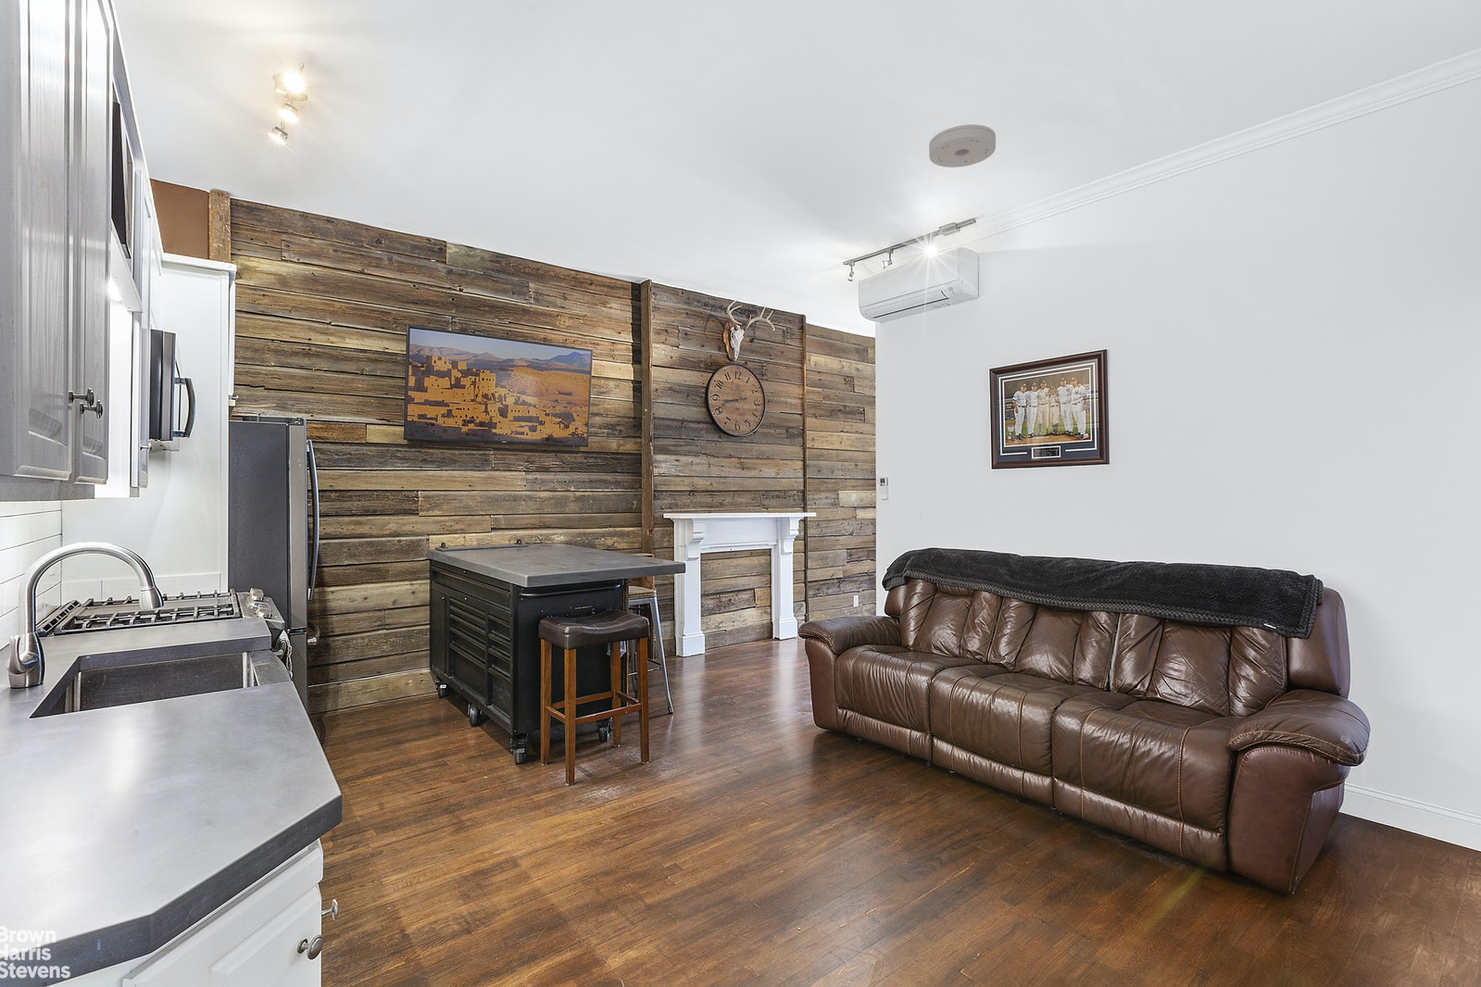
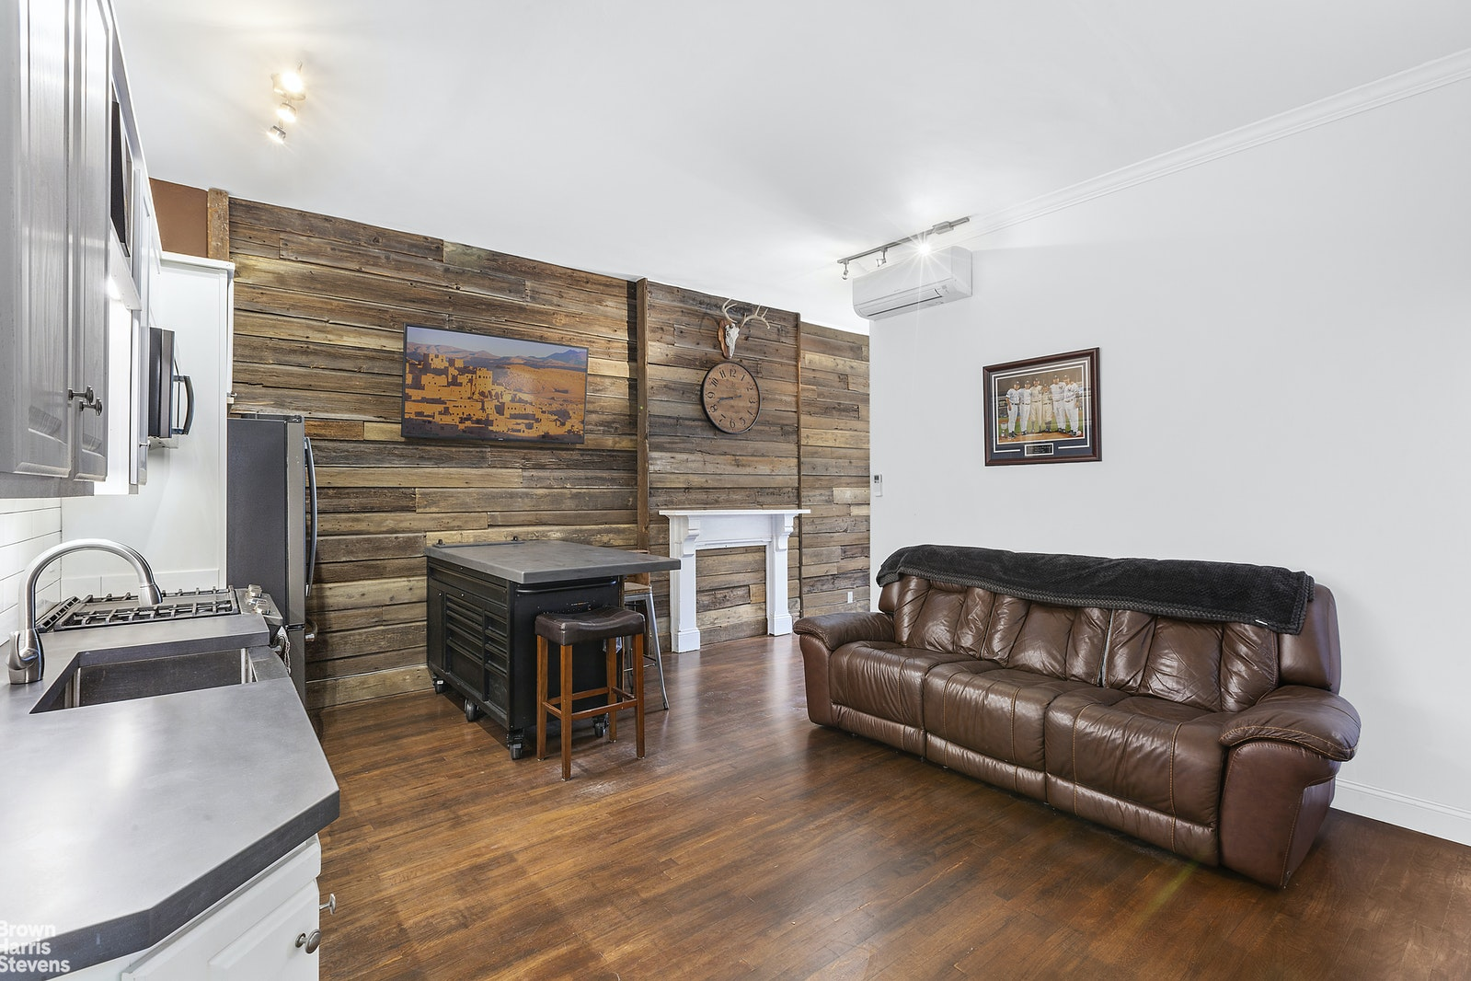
- smoke detector (961, 147)
